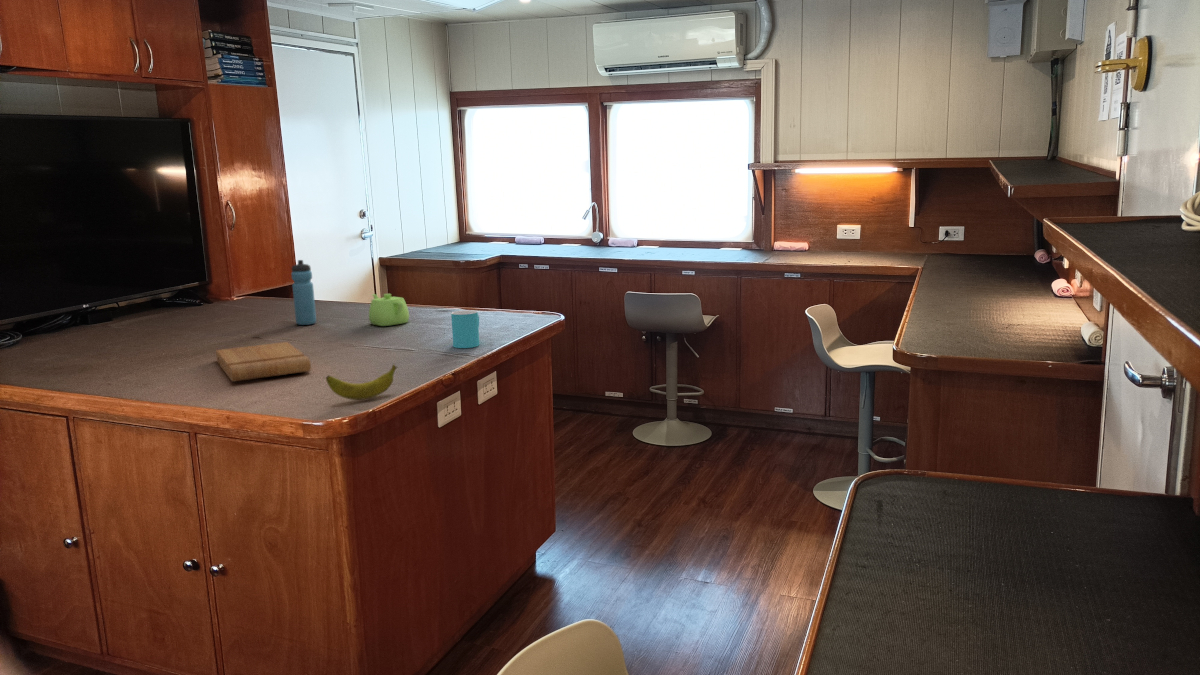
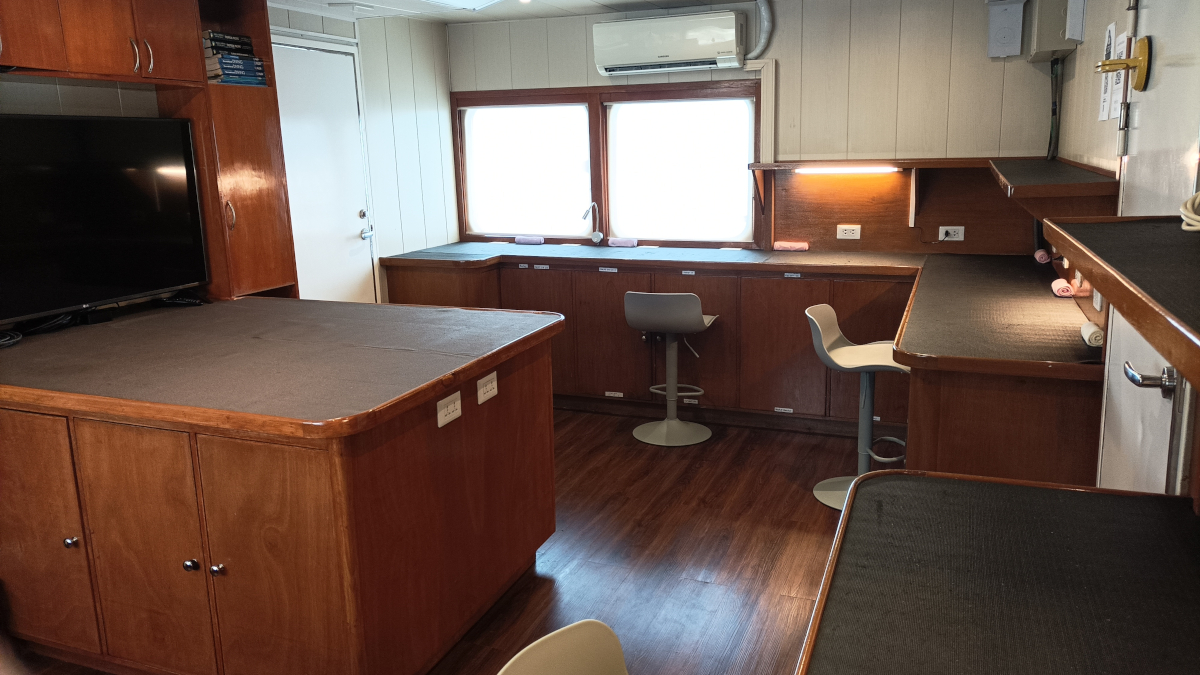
- water bottle (303, 292)
- cup (469, 328)
- teapot (387, 308)
- cutting board (261, 360)
- banana (363, 384)
